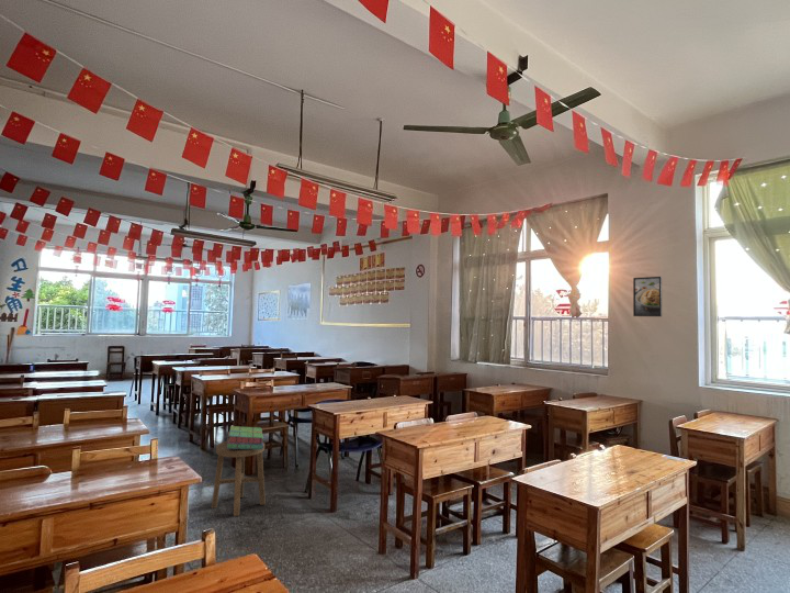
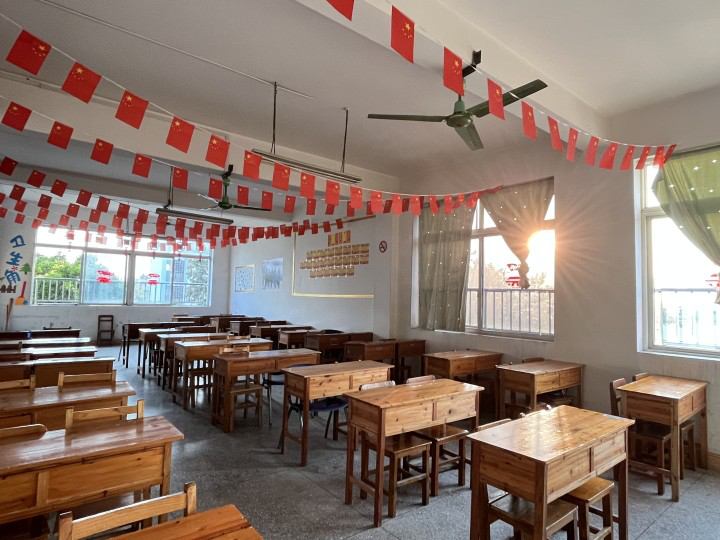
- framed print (647, 296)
- stack of books (245, 438)
- stool (239, 474)
